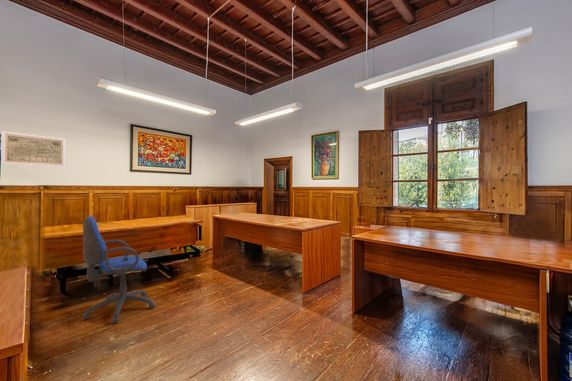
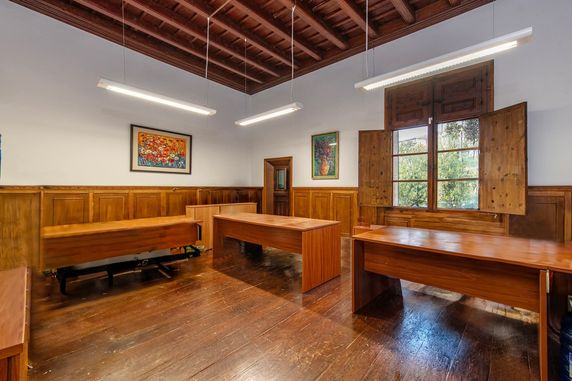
- chair (119, 262)
- map (35, 150)
